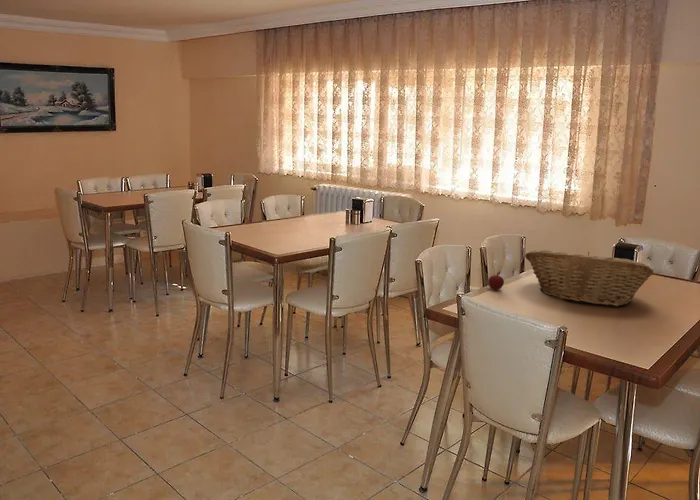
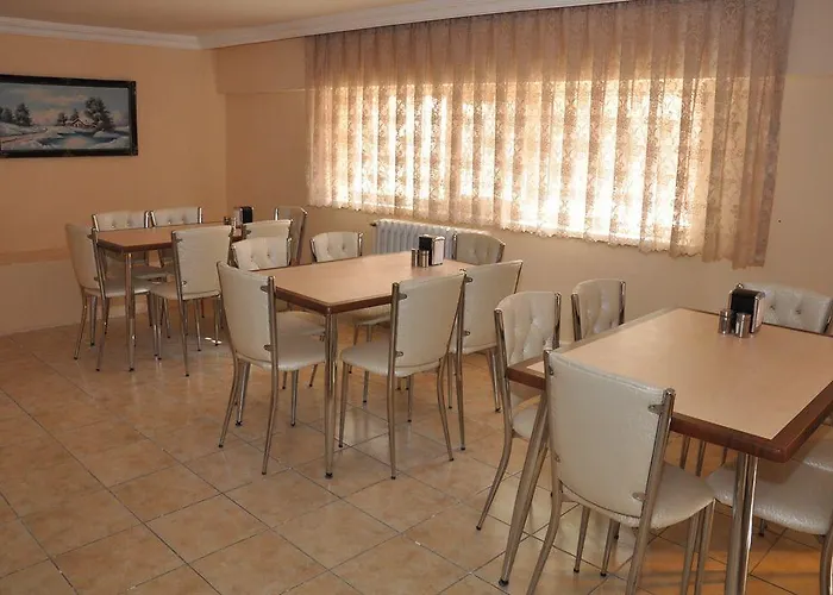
- fruit basket (585, 272)
- apple (496, 280)
